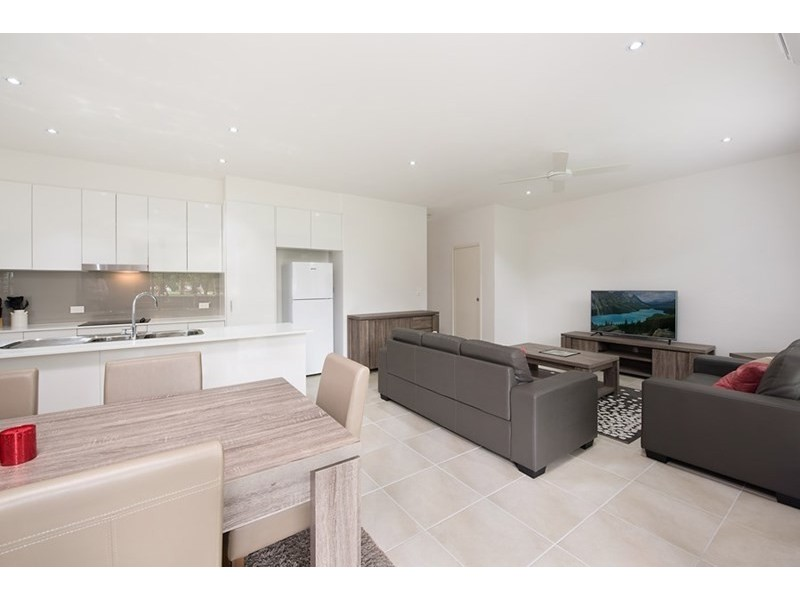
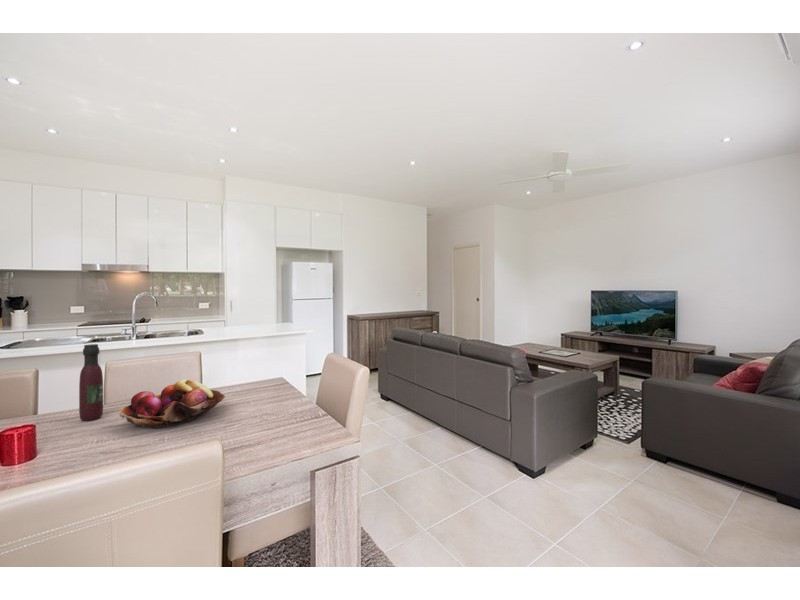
+ fruit basket (177, 400)
+ wine bottle (91, 381)
